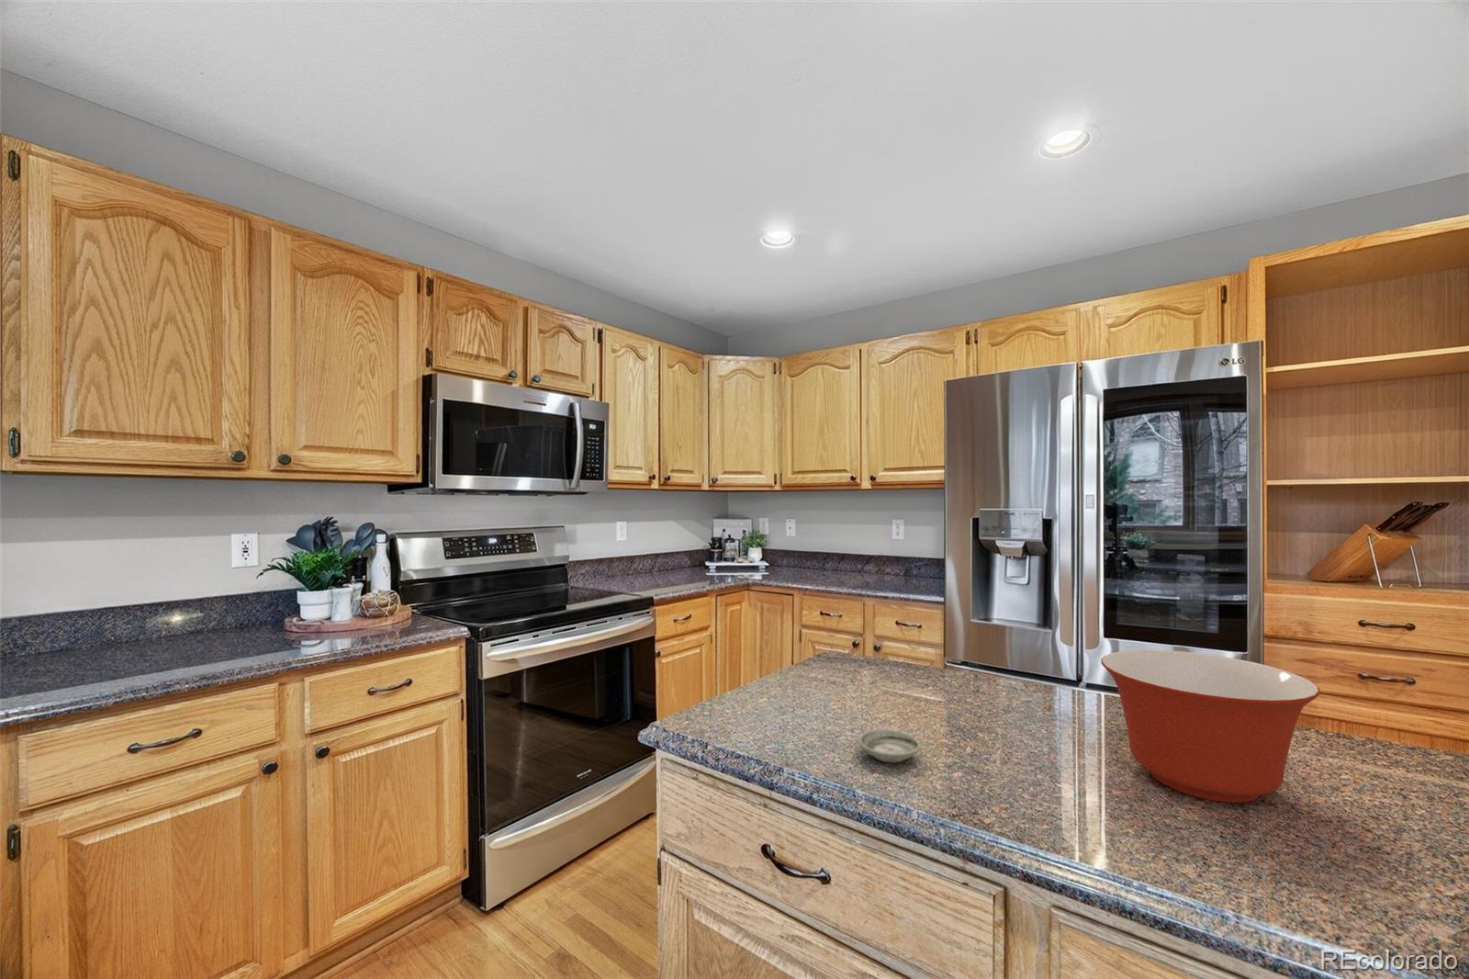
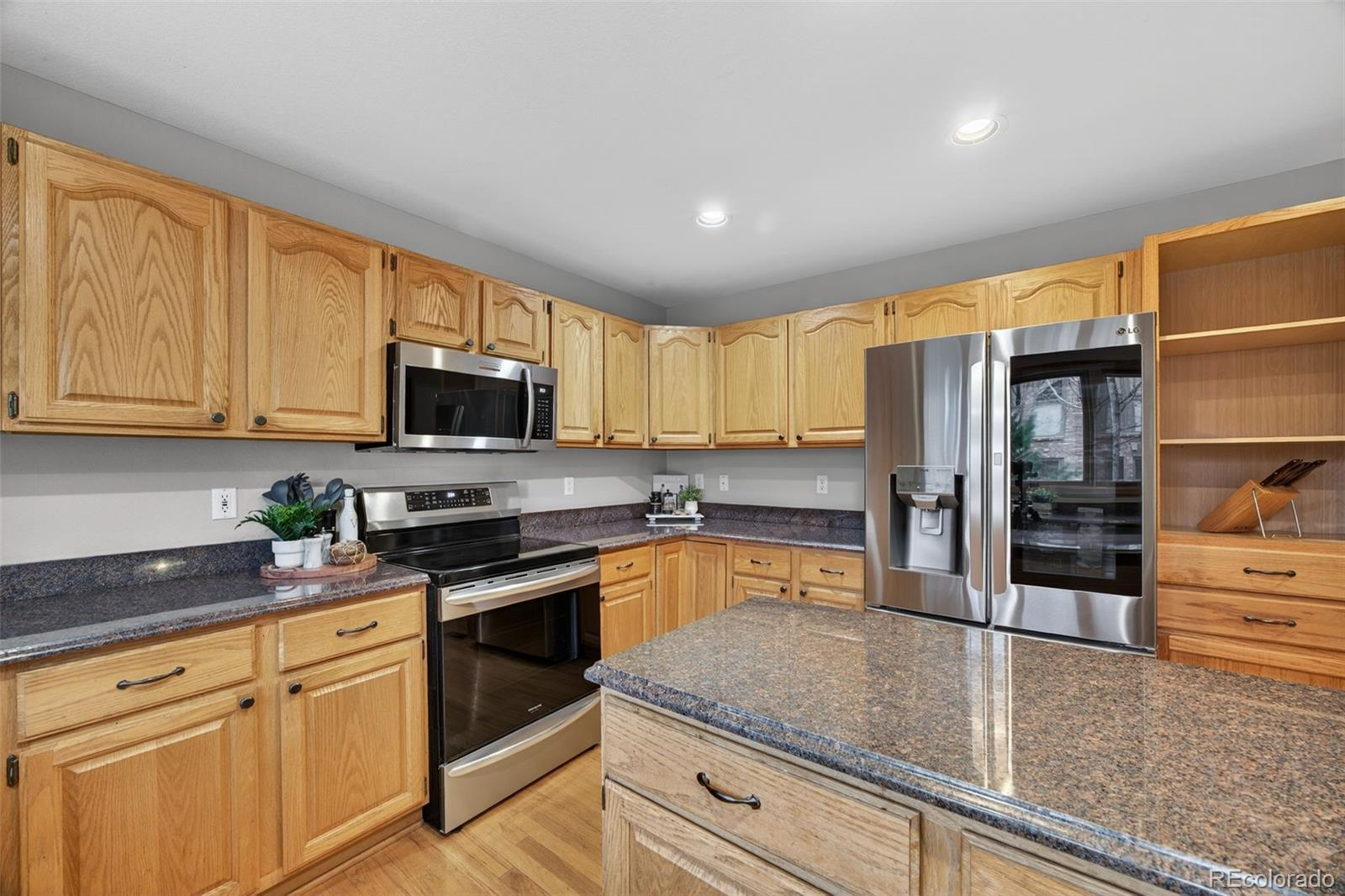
- mixing bowl (1201, 726)
- saucer (889, 747)
